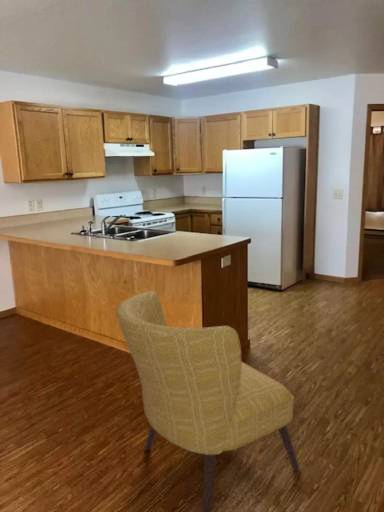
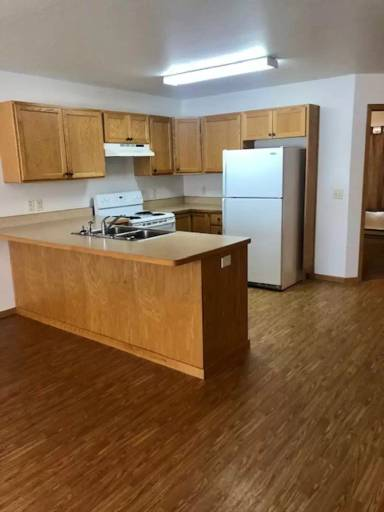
- chair (199, 386)
